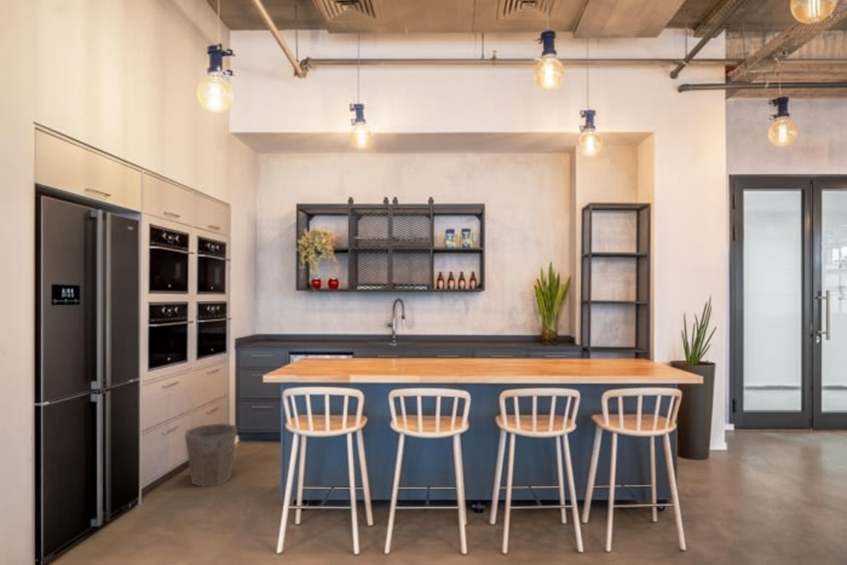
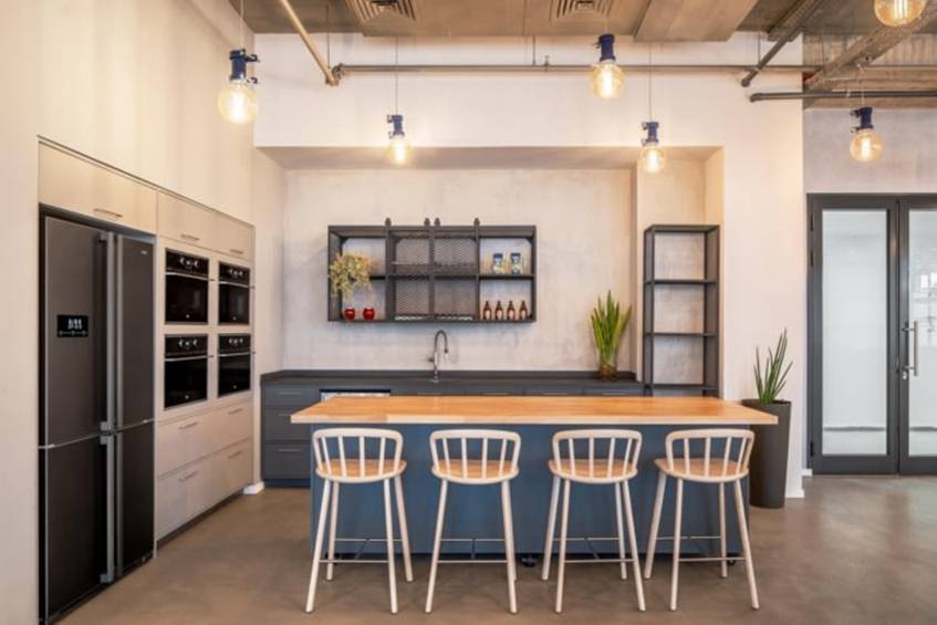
- waste bin (211, 454)
